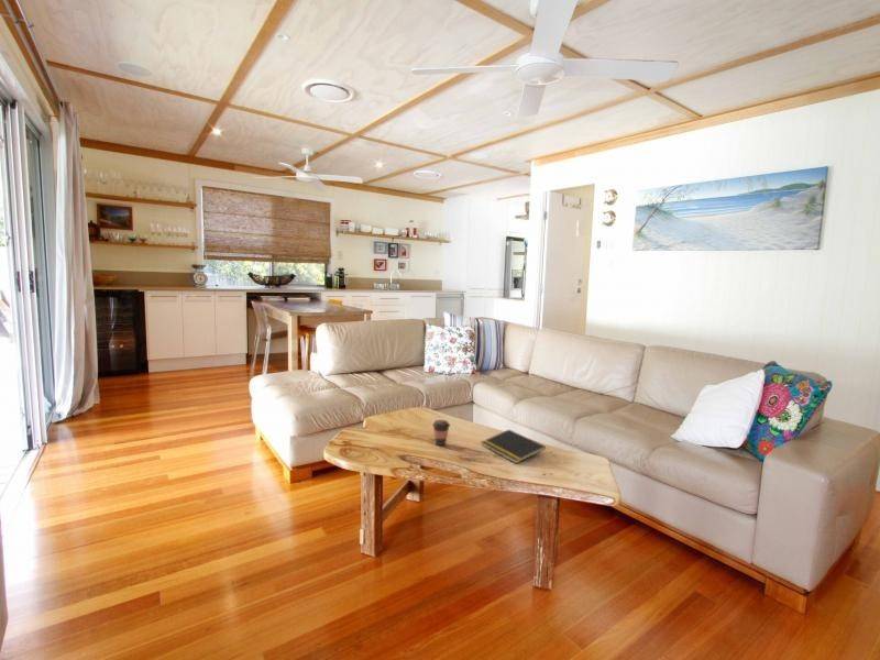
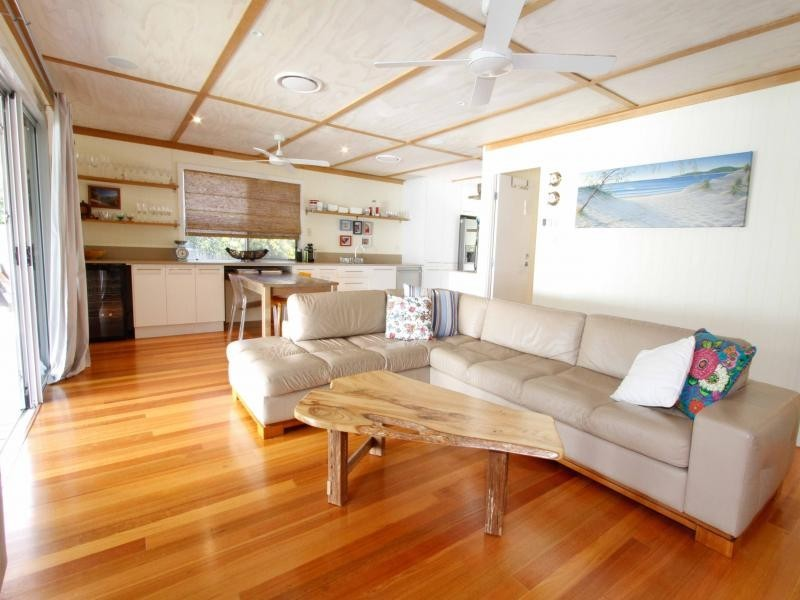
- coffee cup (440, 432)
- notepad (512, 444)
